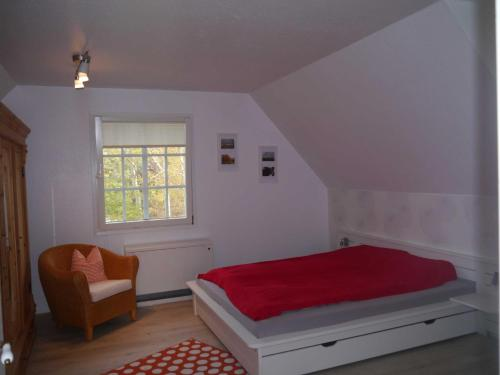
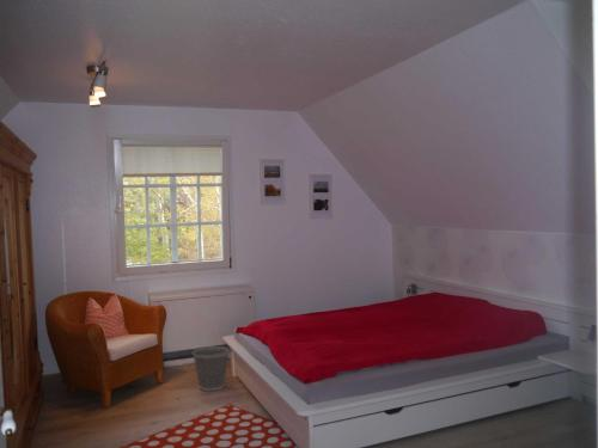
+ wastebasket (210, 368)
